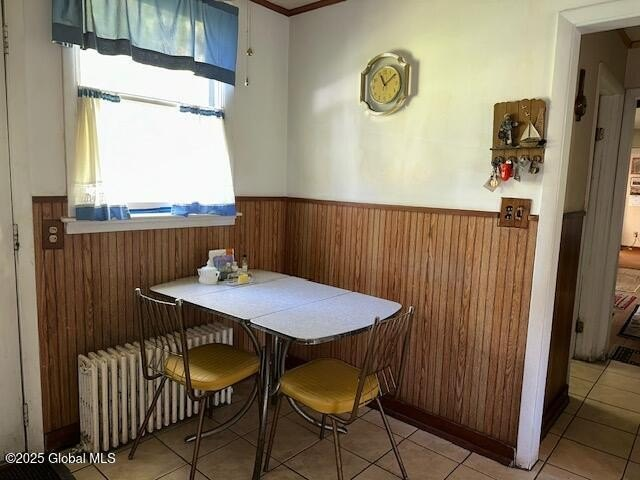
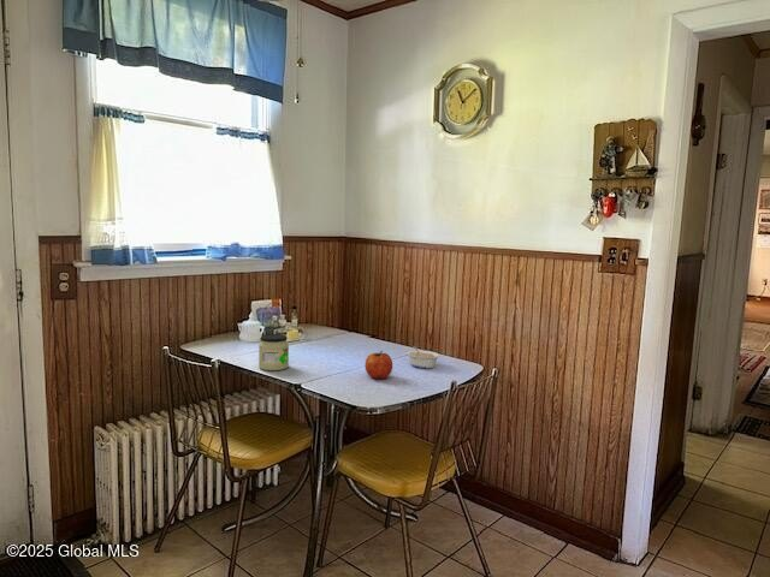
+ jar (273, 351)
+ fruit (378, 363)
+ legume (421, 358)
